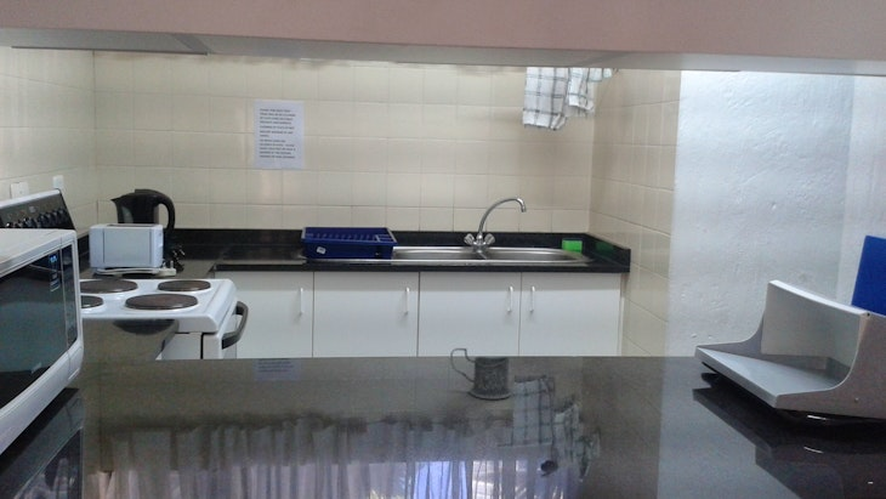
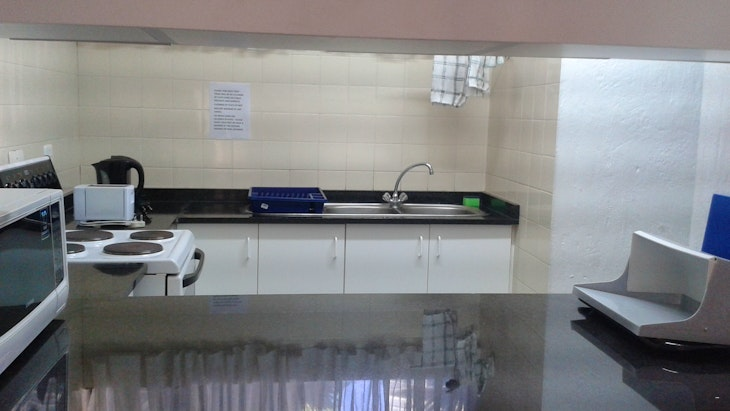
- mug (481, 370)
